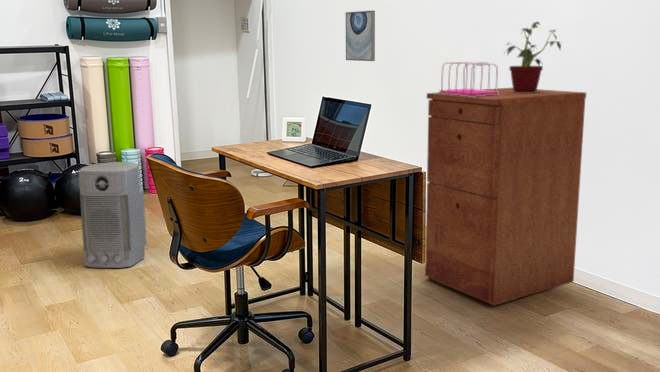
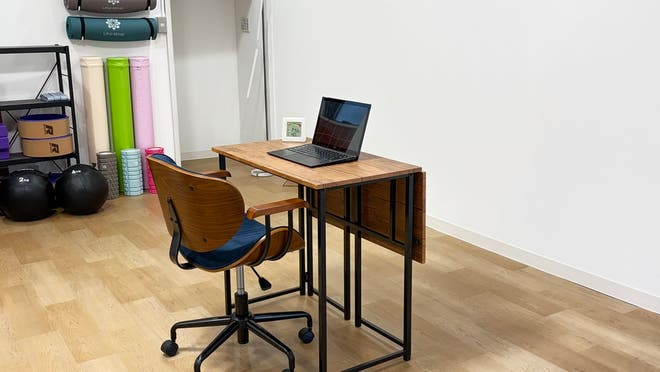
- file sorter (466, 78)
- air purifier (113, 212)
- filing cabinet (501, 189)
- potted plant (535, 56)
- wall art (359, 36)
